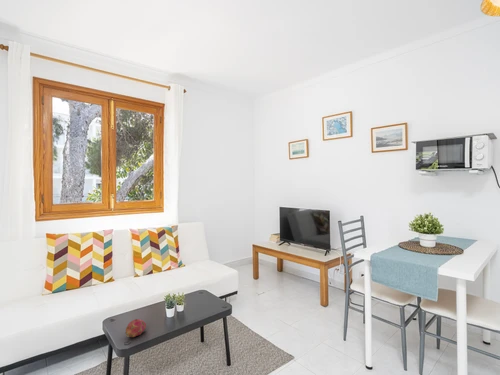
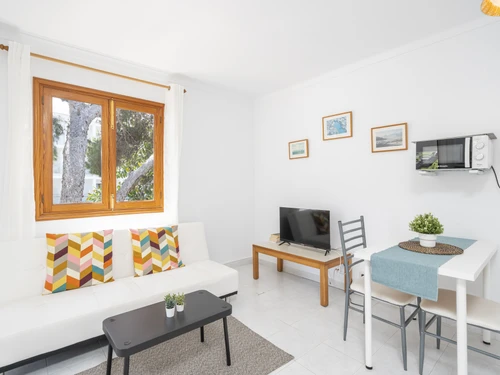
- fruit (136, 327)
